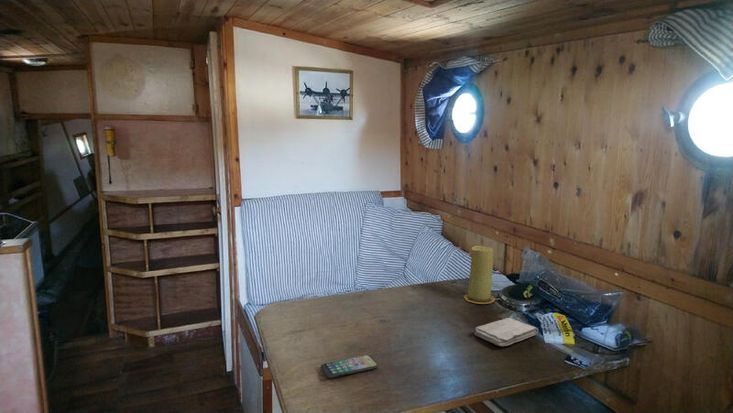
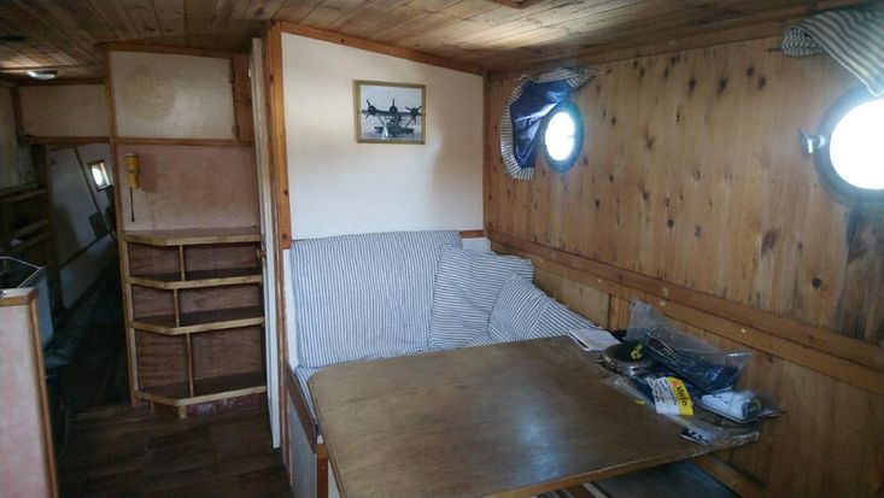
- candle (480, 273)
- washcloth (505, 330)
- smartphone (349, 366)
